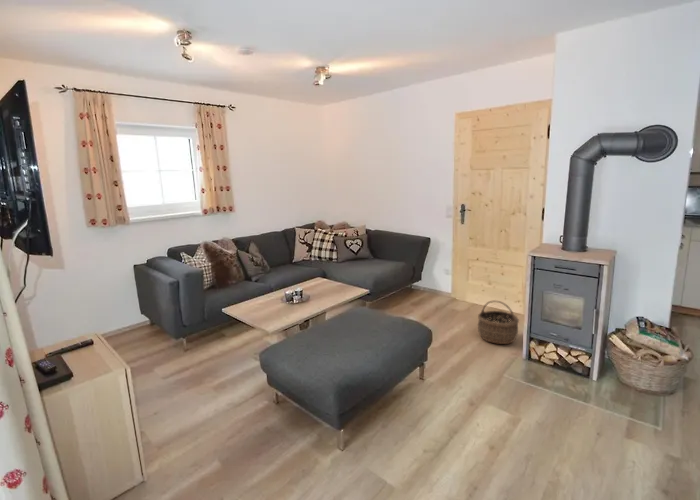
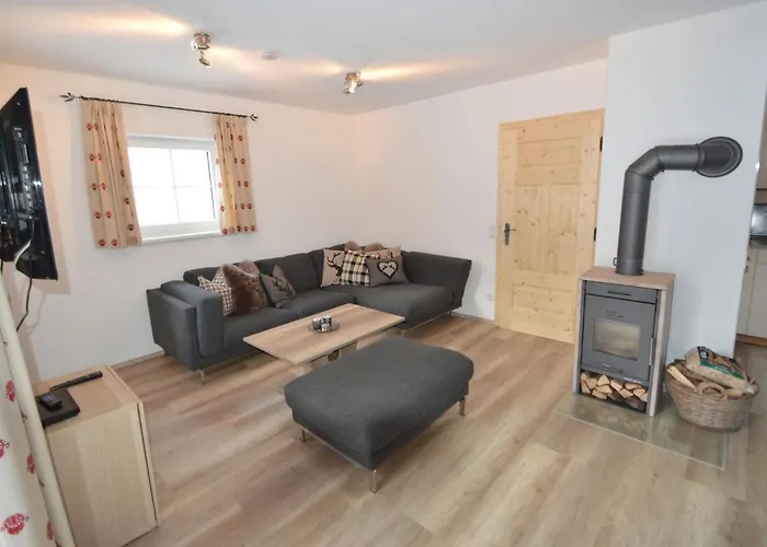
- wicker basket (498, 319)
